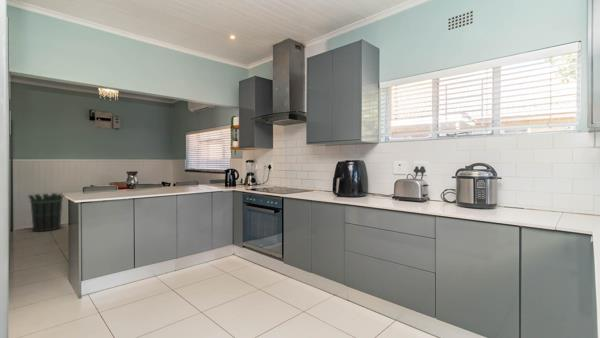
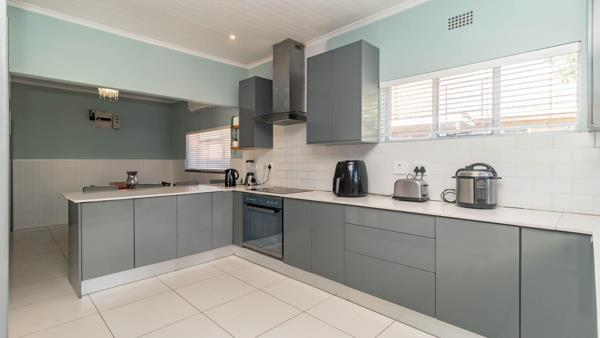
- waste bin (46, 211)
